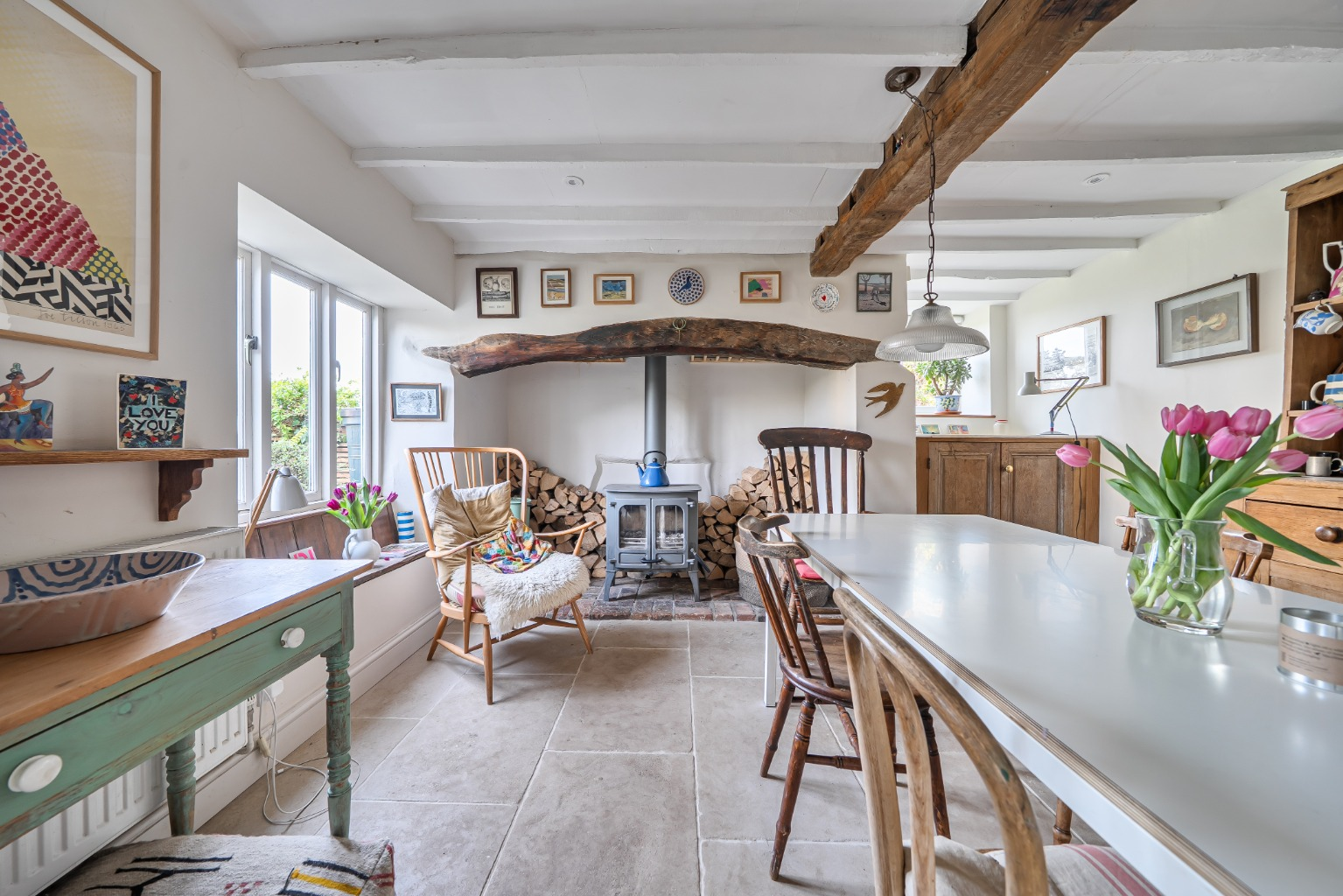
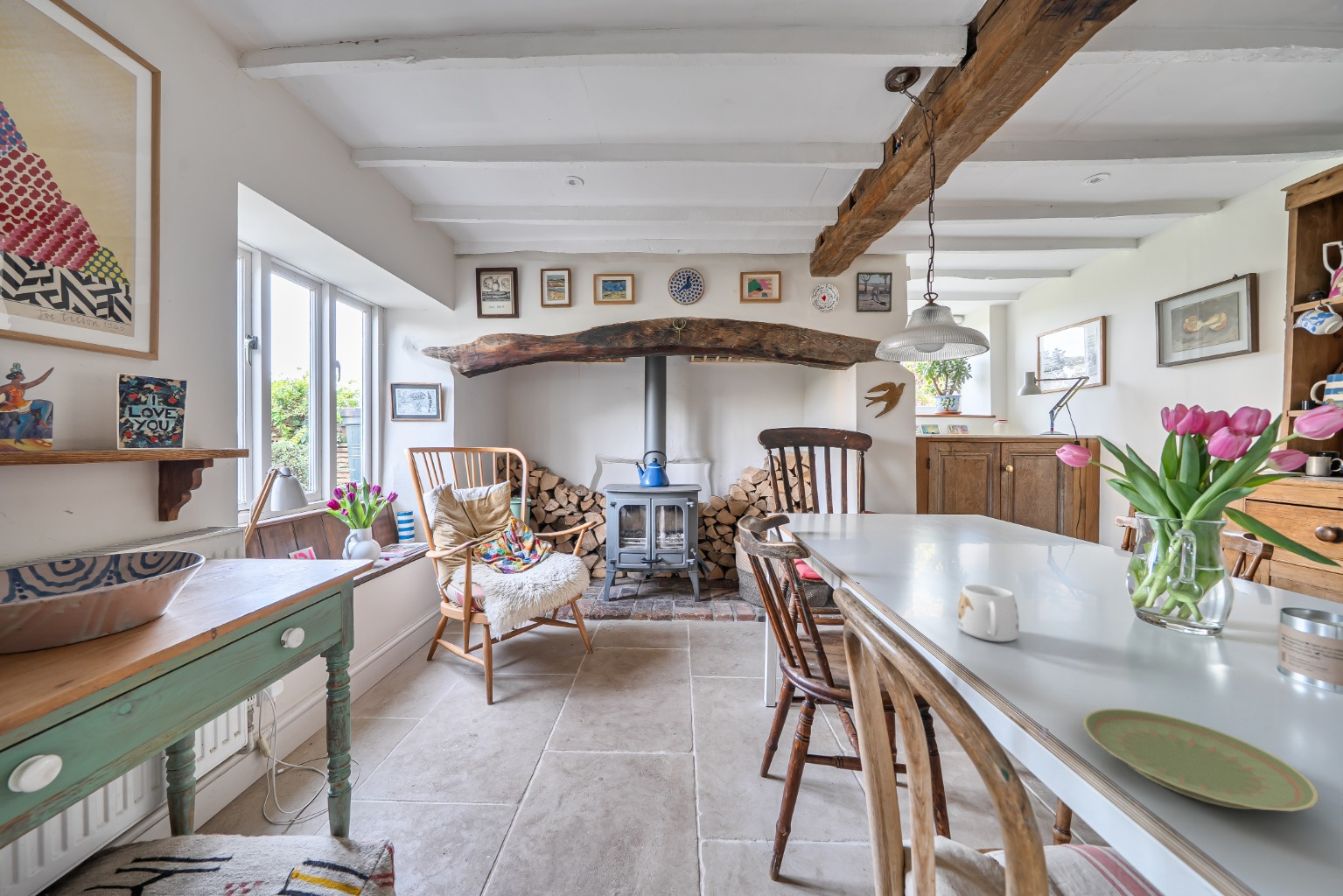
+ plate (1186, 760)
+ mug (989, 614)
